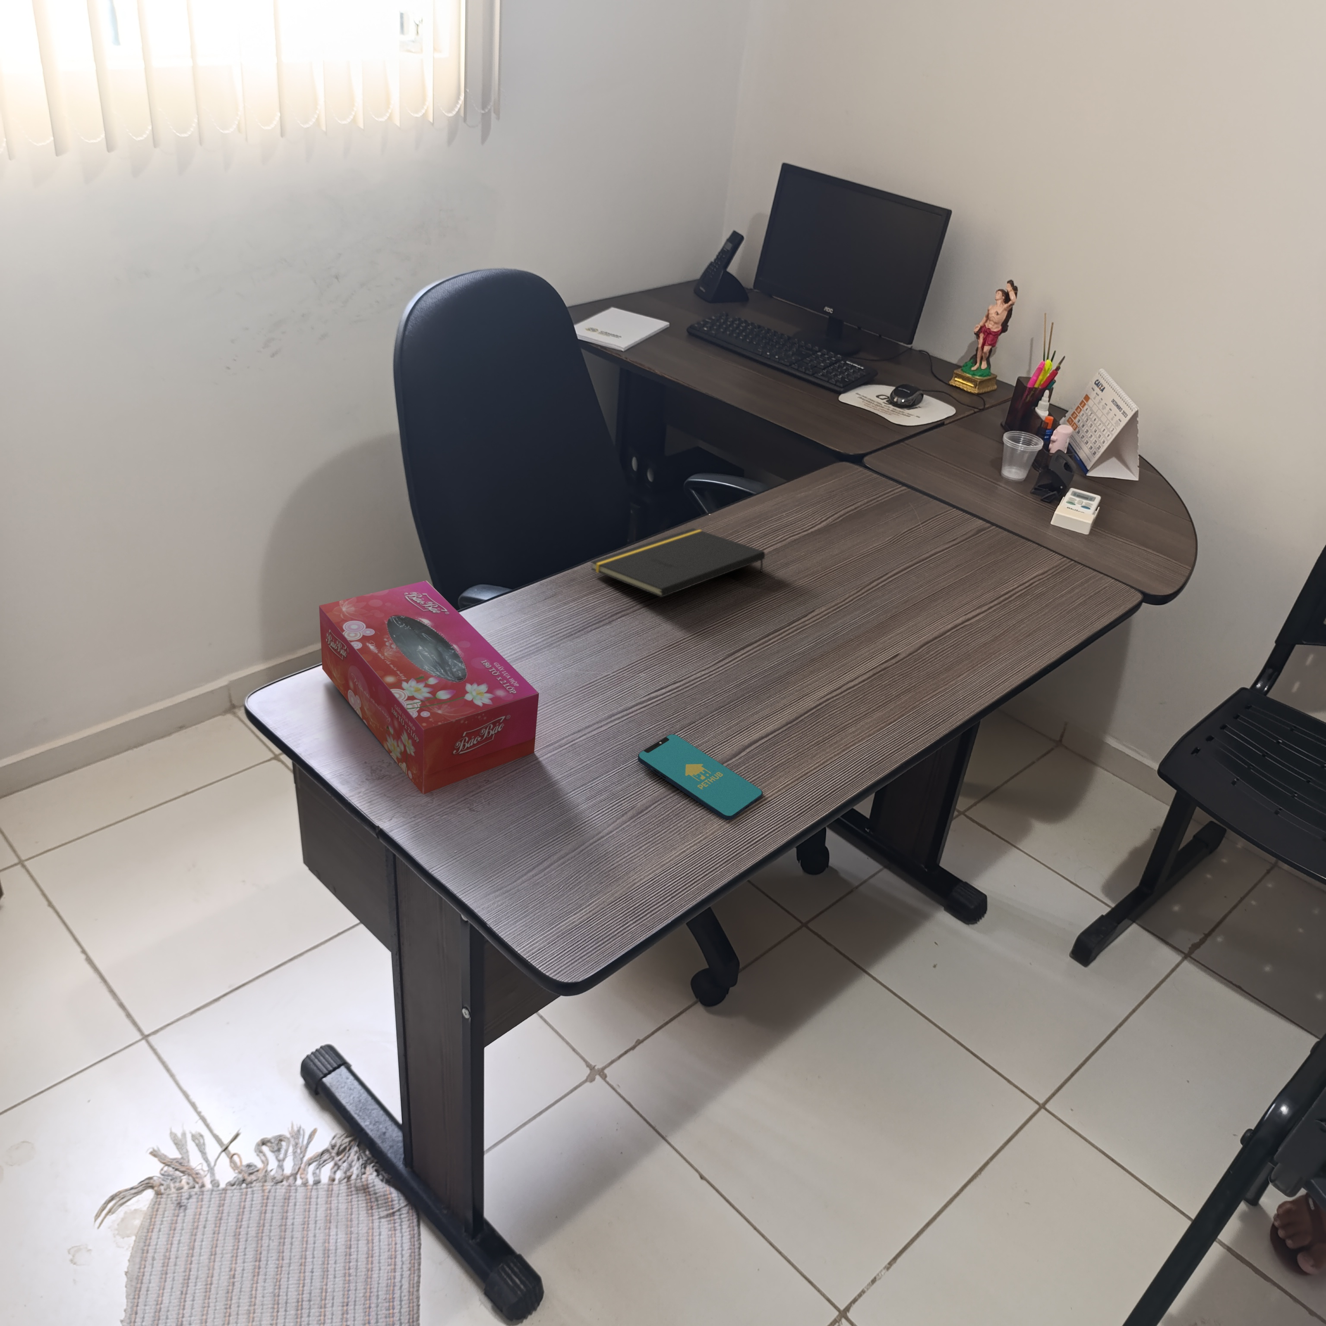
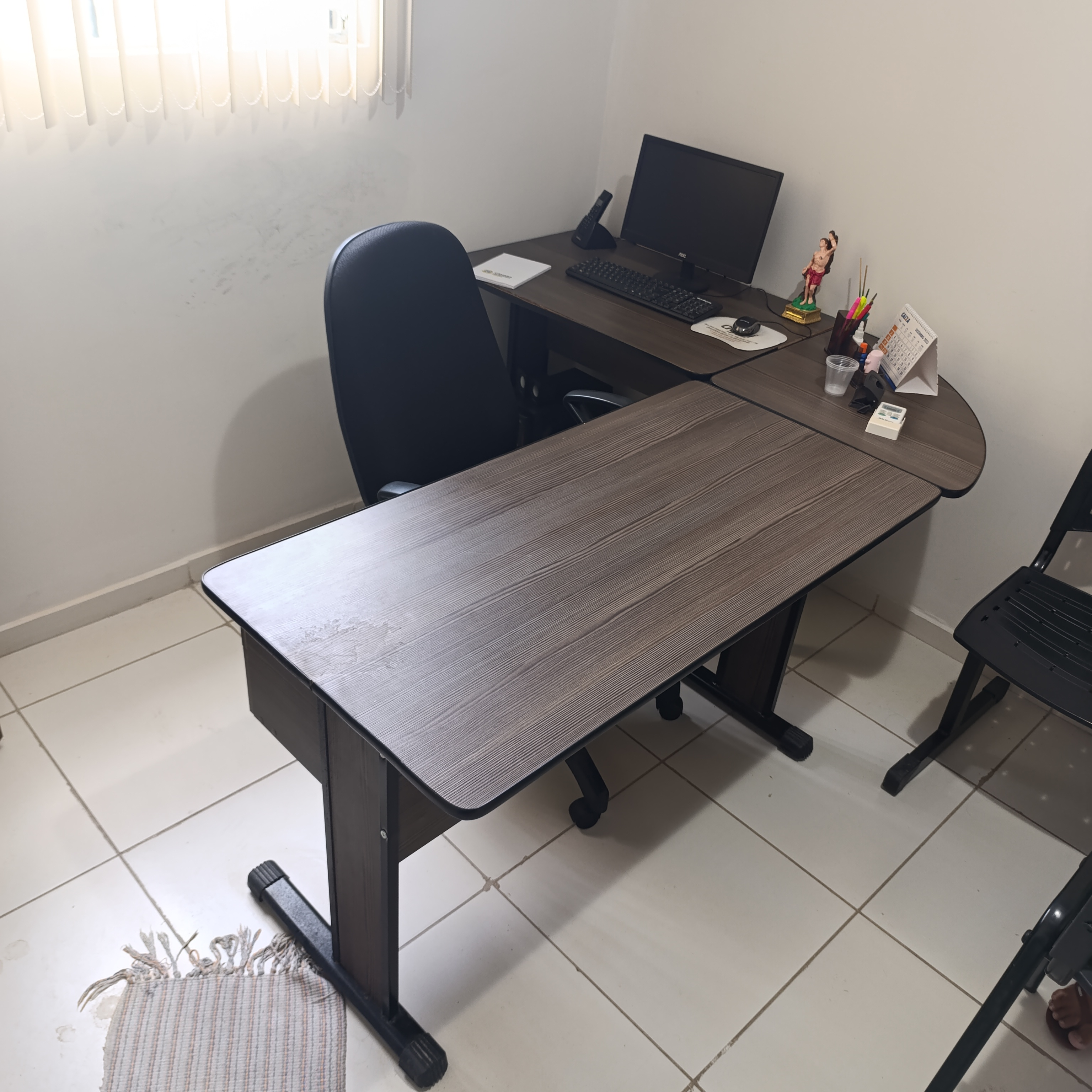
- smartphone (699, 775)
- notepad (678, 560)
- tissue box (425, 680)
